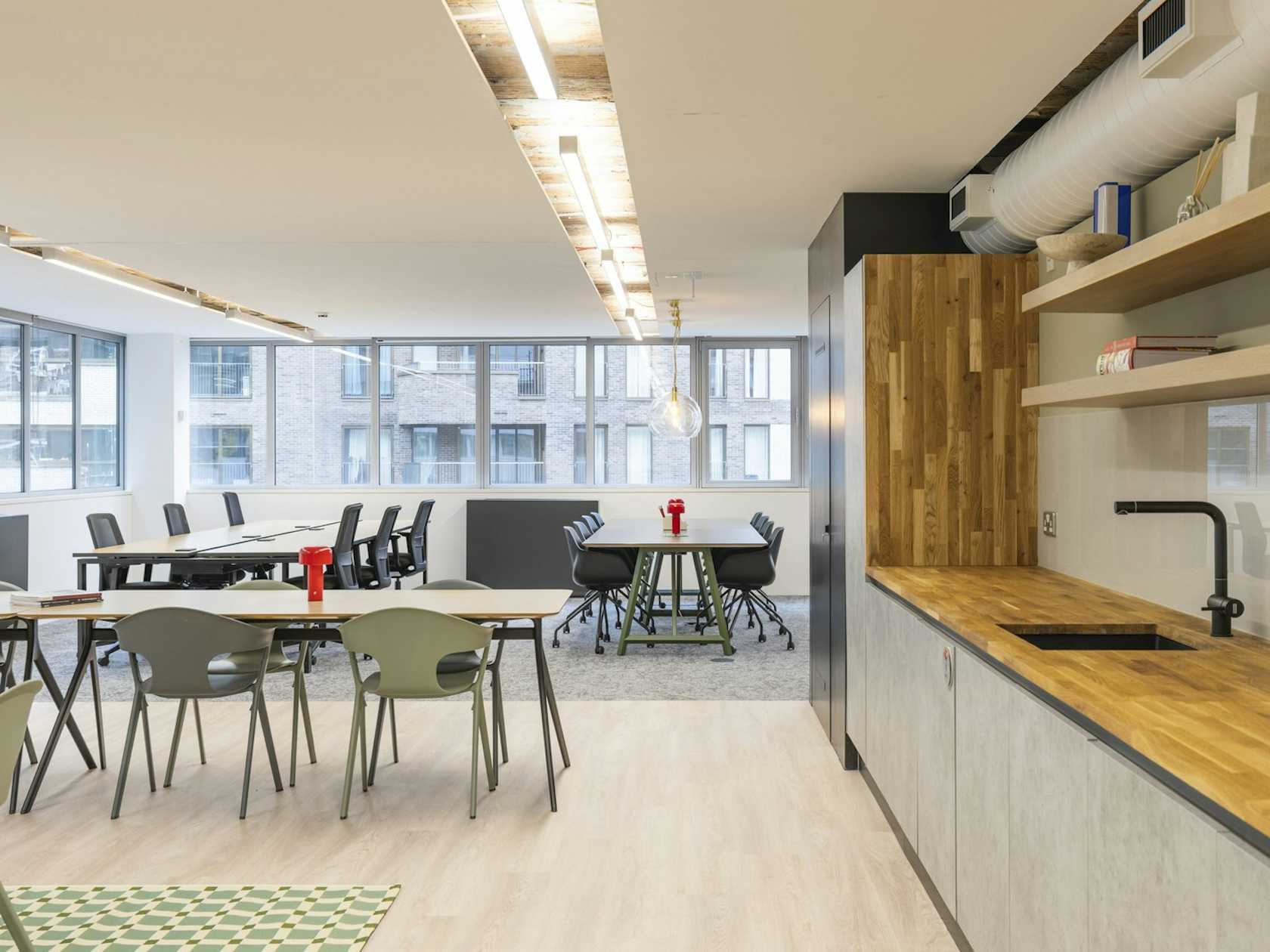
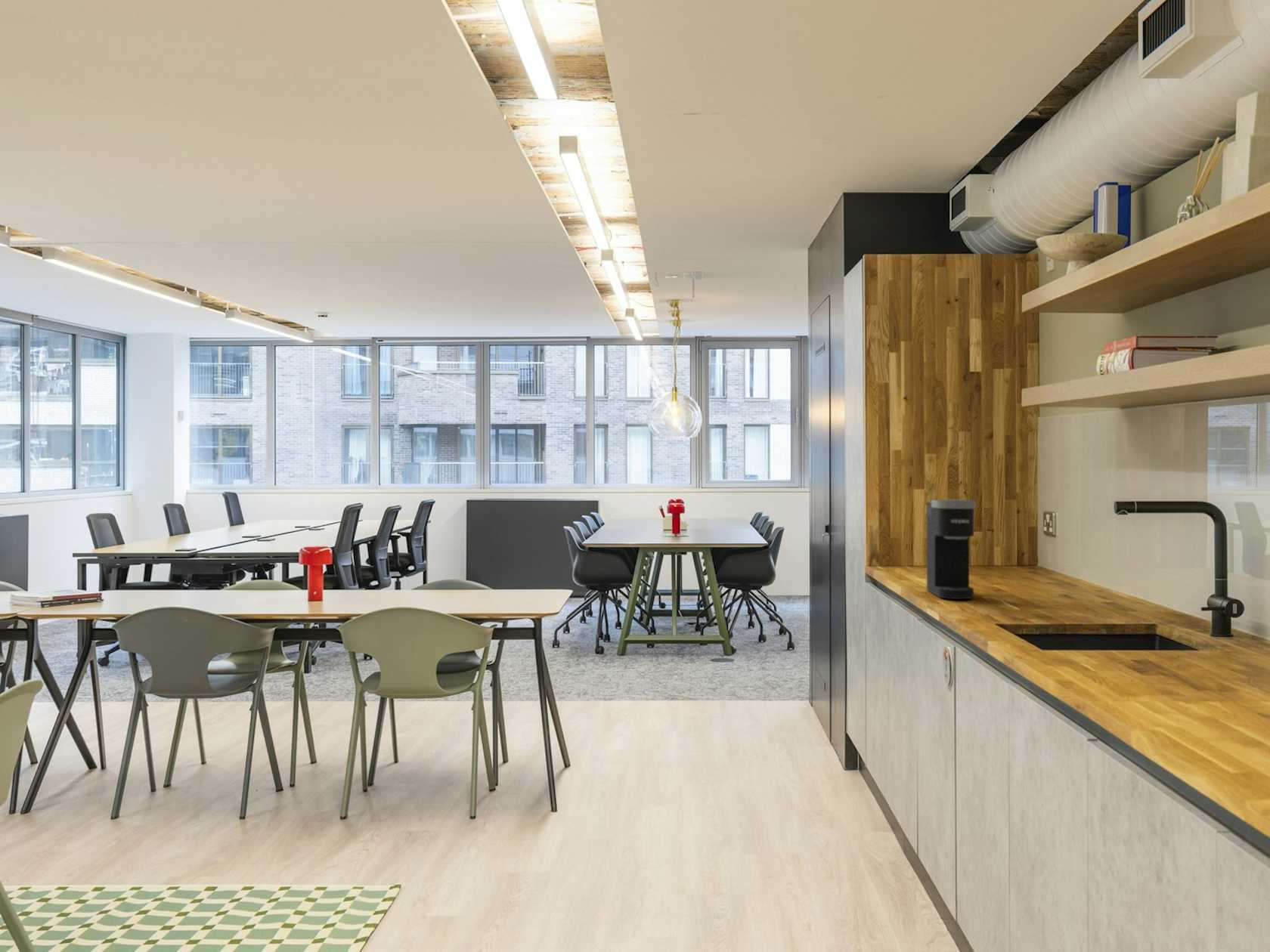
+ coffee maker (949, 546)
